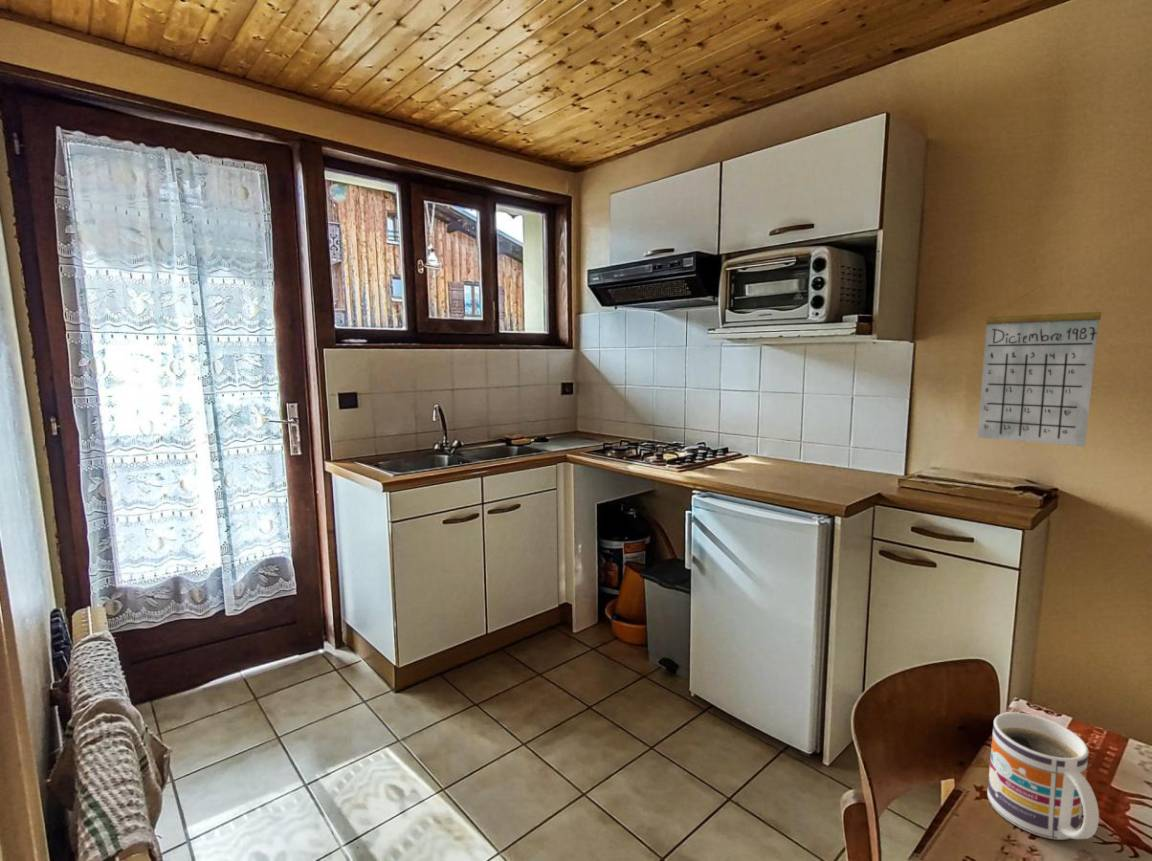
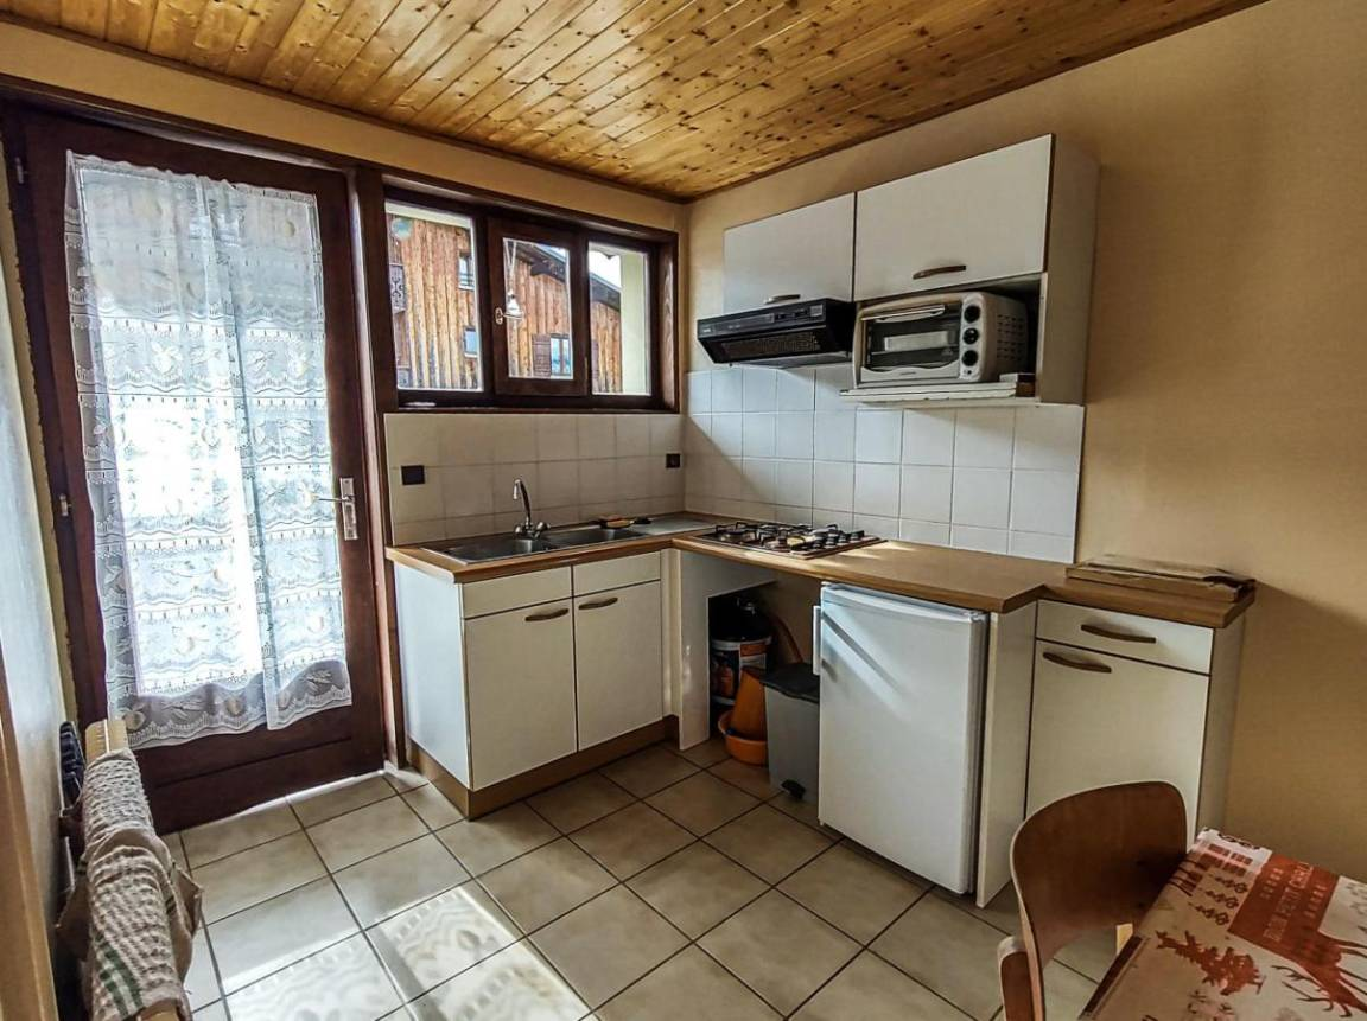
- mug (1039, 778)
- calendar (1036, 363)
